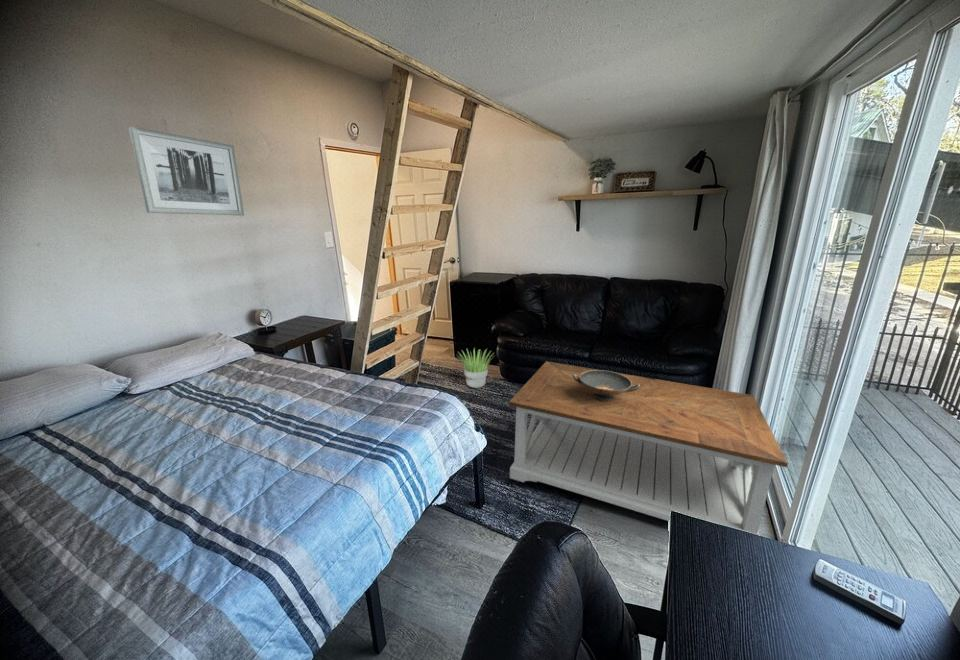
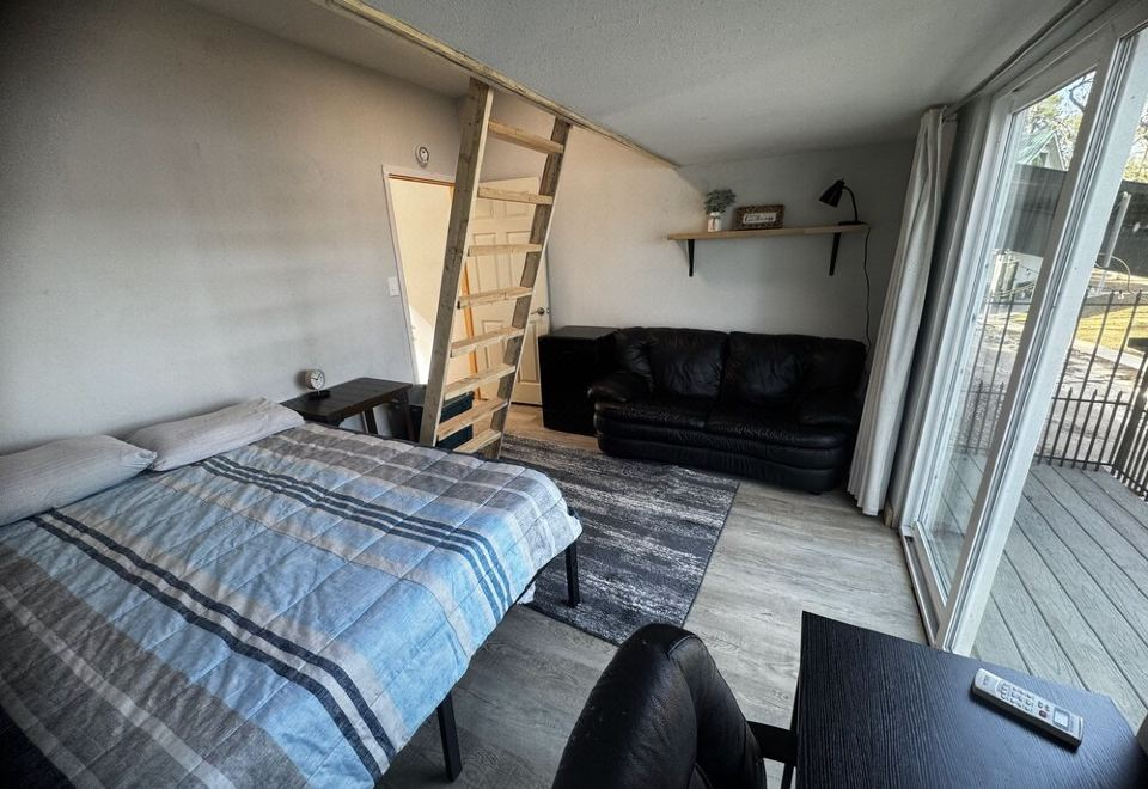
- decorative bowl (604, 387)
- coffee table (629, 437)
- potted plant (475, 369)
- wall art (193, 176)
